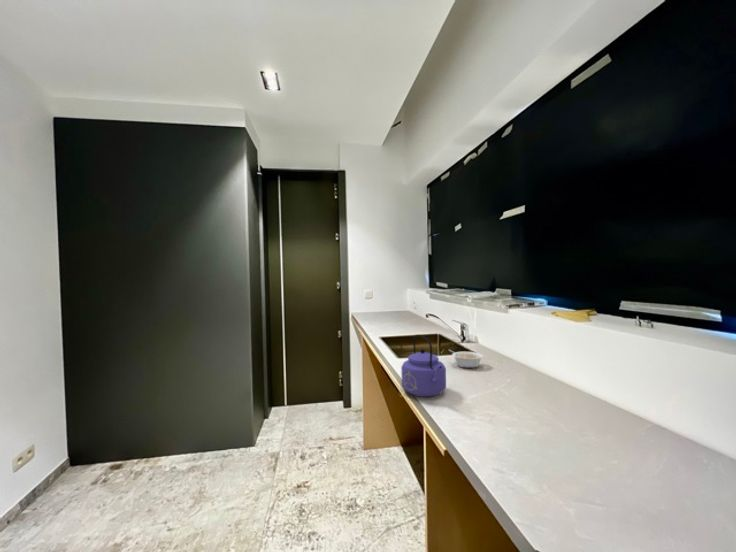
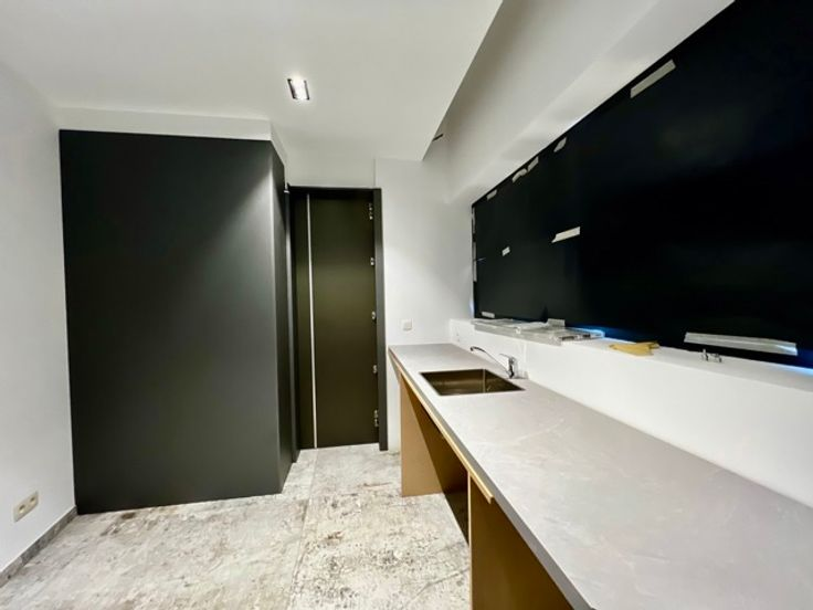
- legume (466, 359)
- kettle (425, 365)
